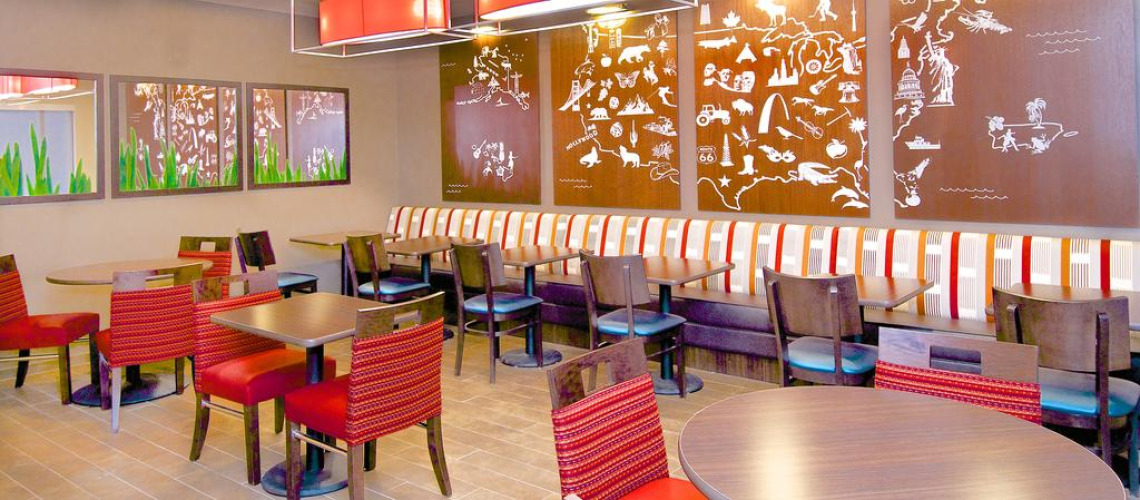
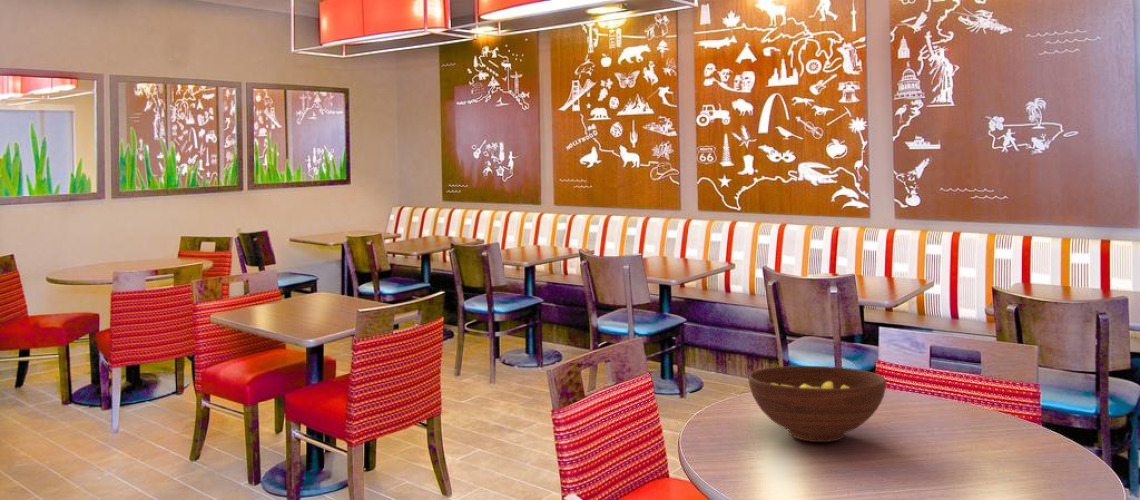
+ fruit bowl (816, 406)
